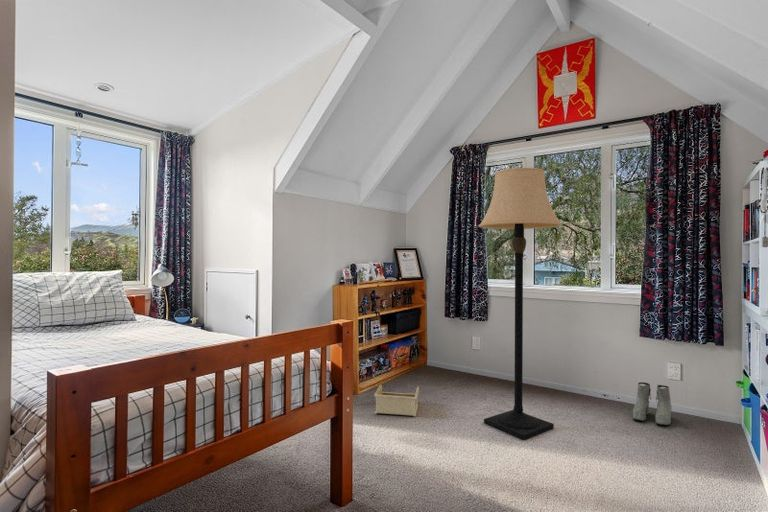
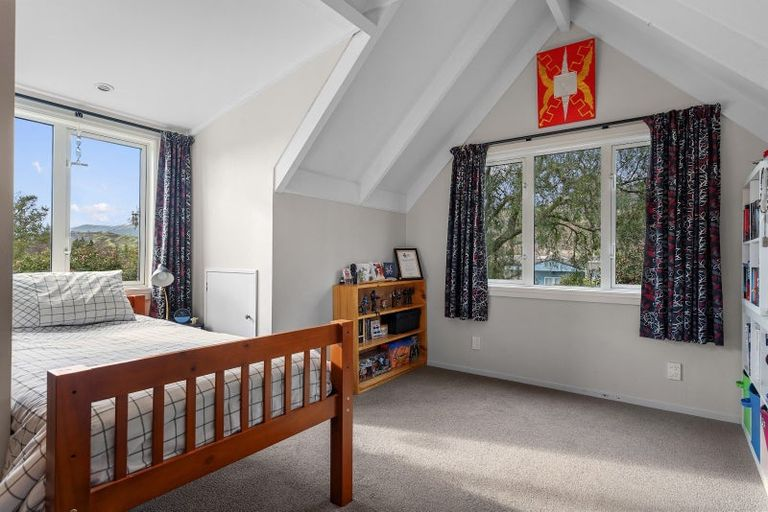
- storage bin (397, 398)
- boots (648, 402)
- lamp (518, 298)
